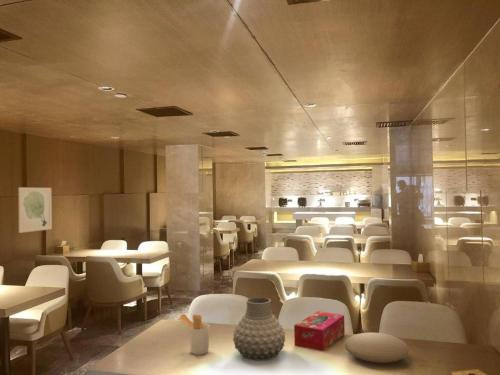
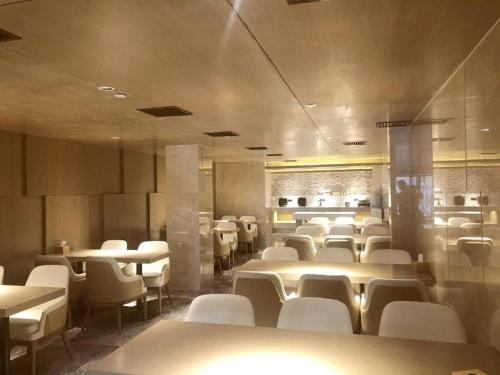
- utensil holder (194, 332)
- vase (259, 326)
- tissue box (320, 329)
- plate (376, 346)
- wall art (35, 209)
